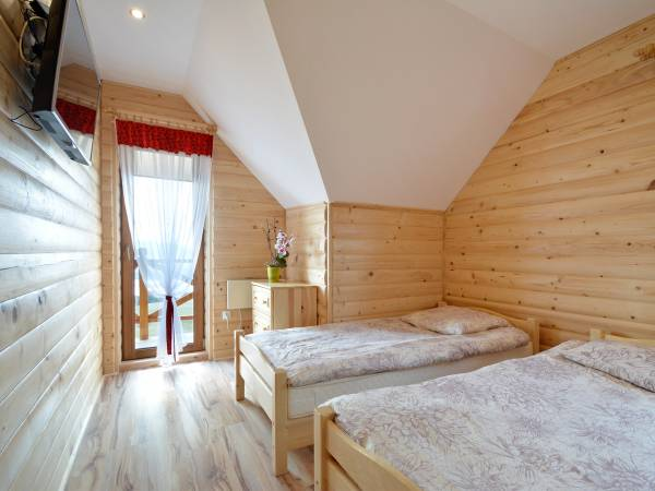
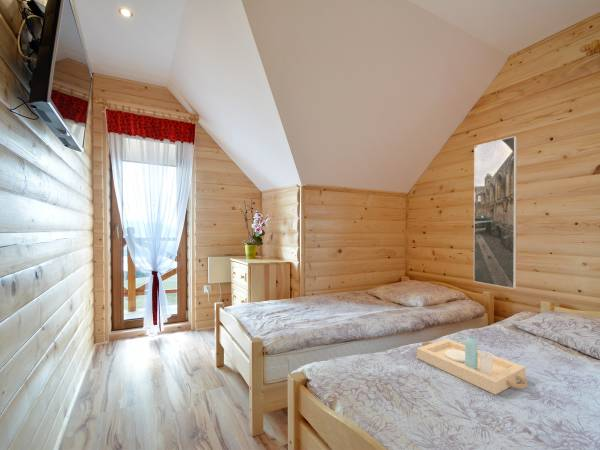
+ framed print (494, 213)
+ serving tray (467, 348)
